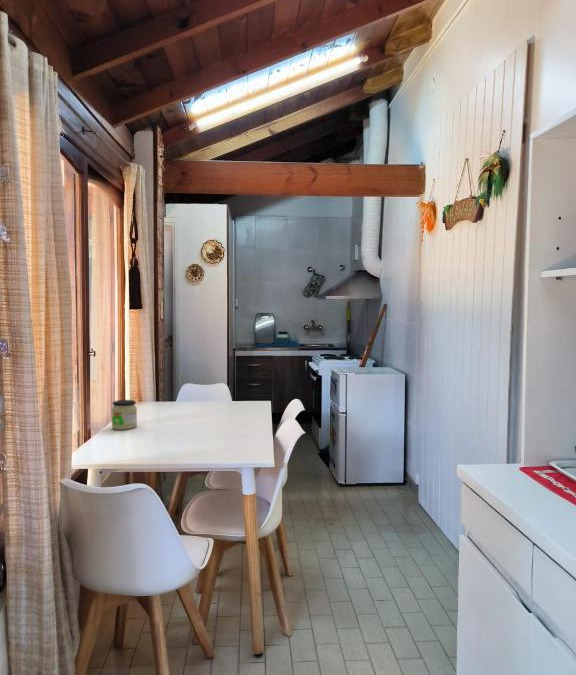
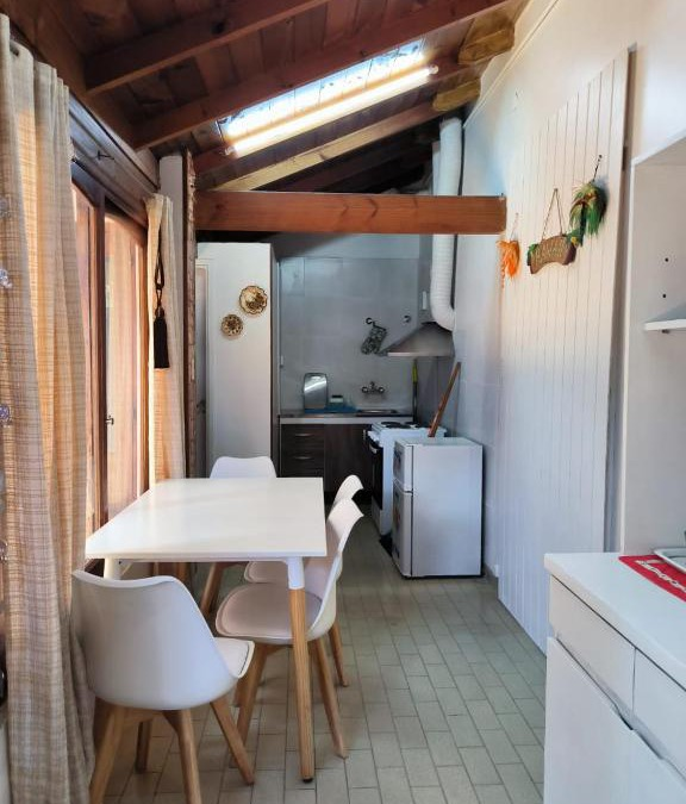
- jar (124, 414)
